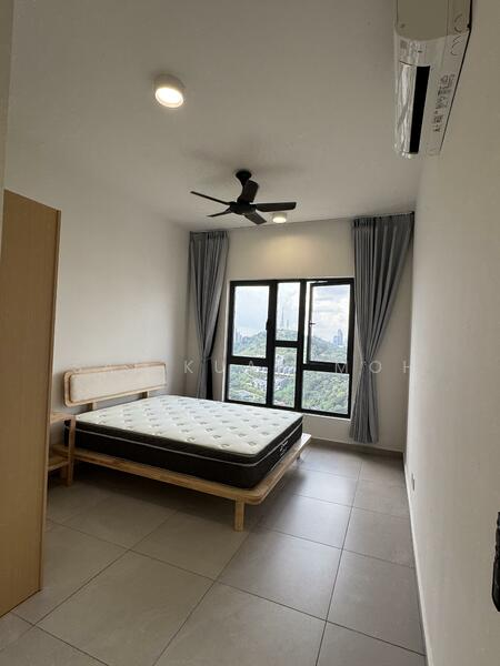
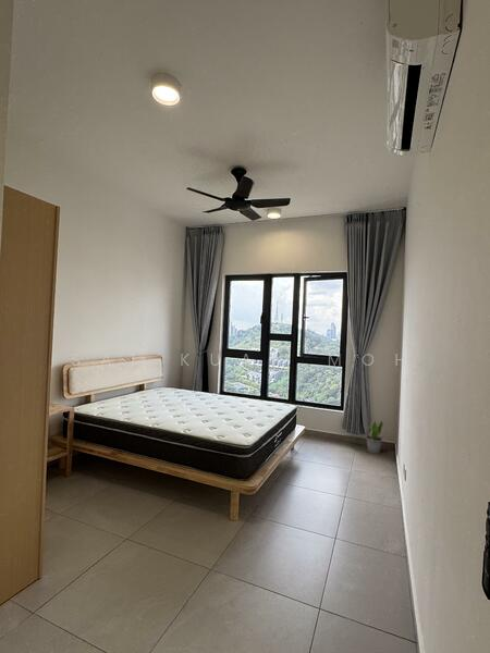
+ potted plant (373, 434)
